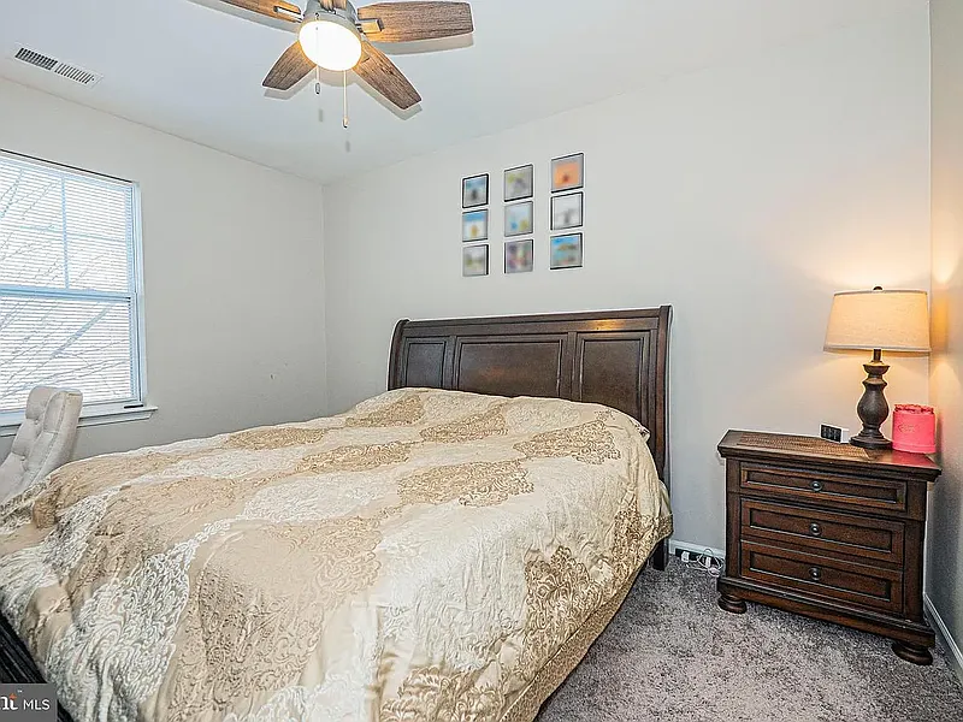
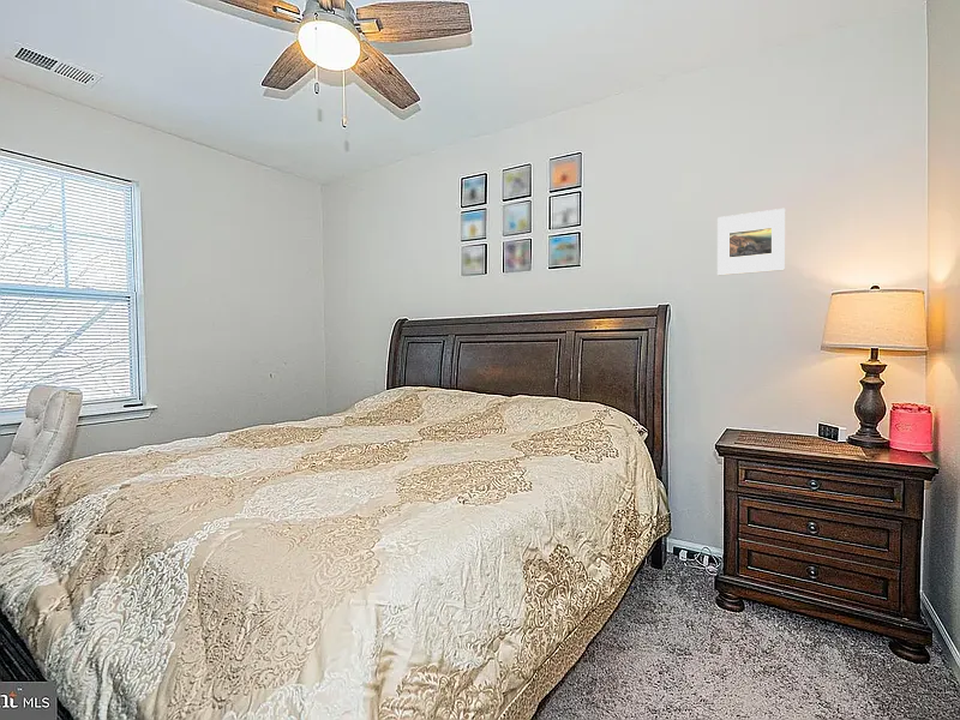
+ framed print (750, 242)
